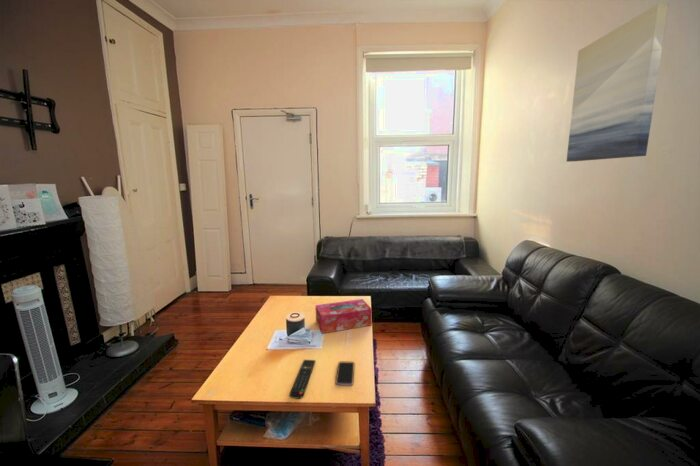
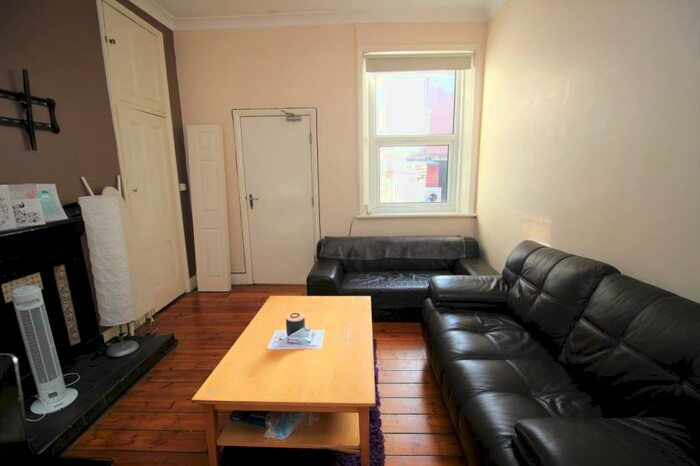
- remote control (303, 377)
- smartphone (345, 372)
- tissue box (343, 315)
- wall art (608, 97)
